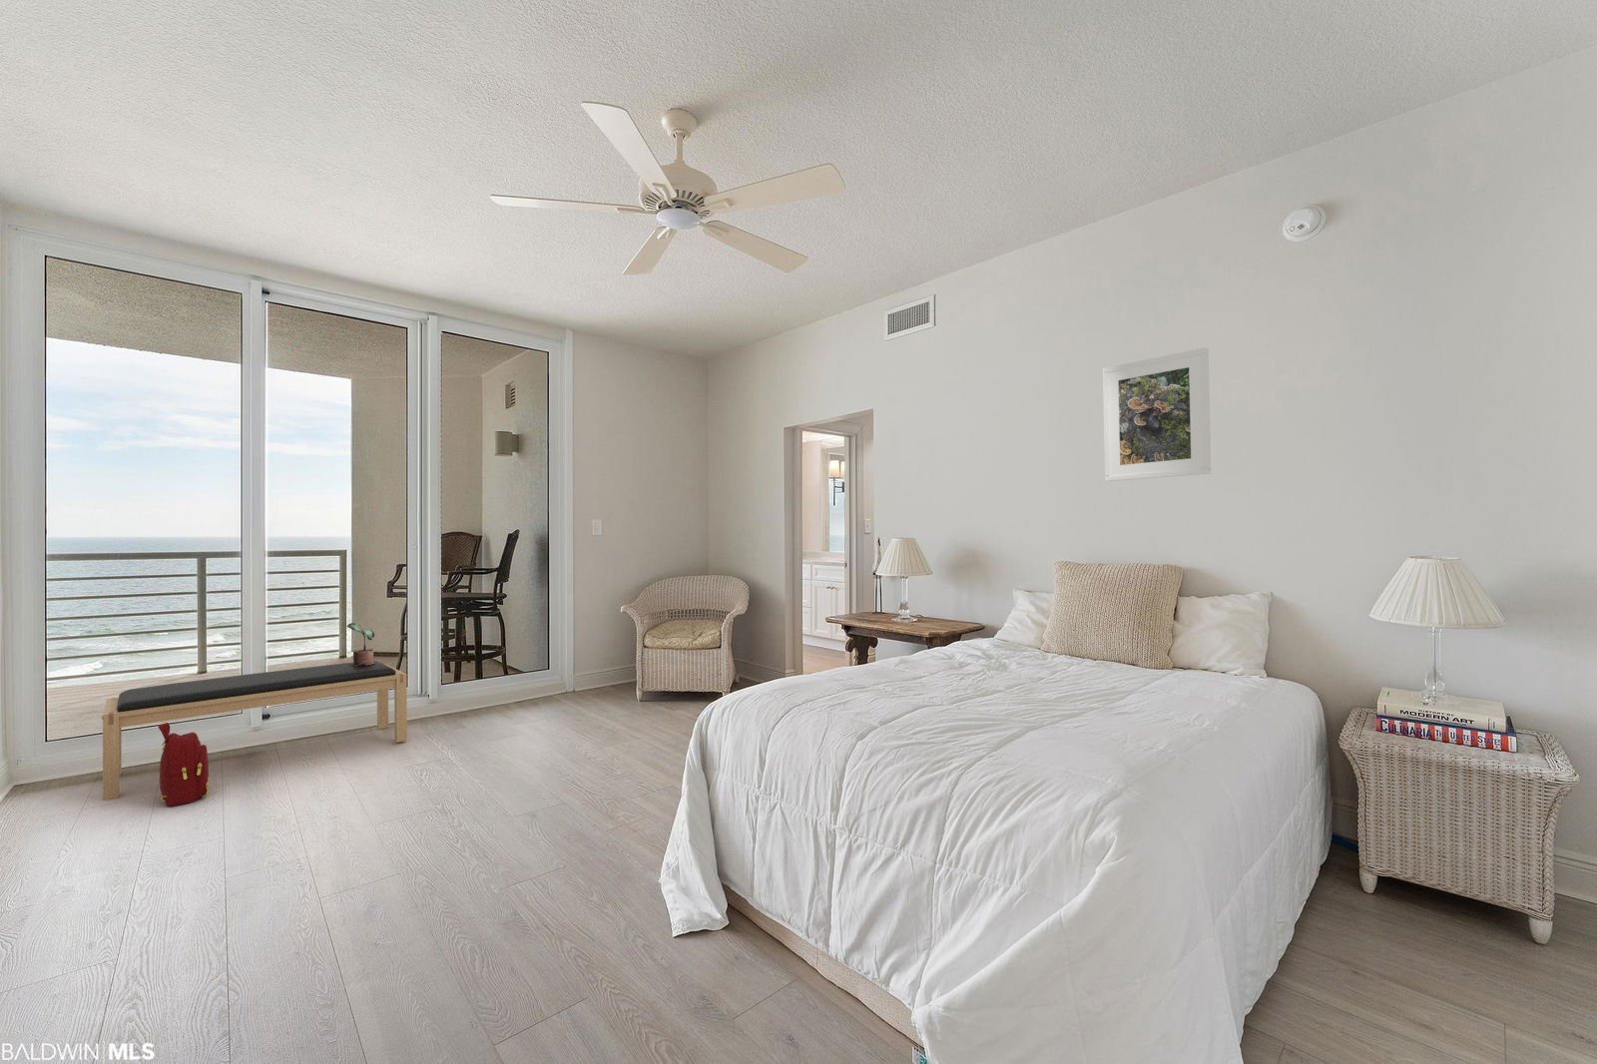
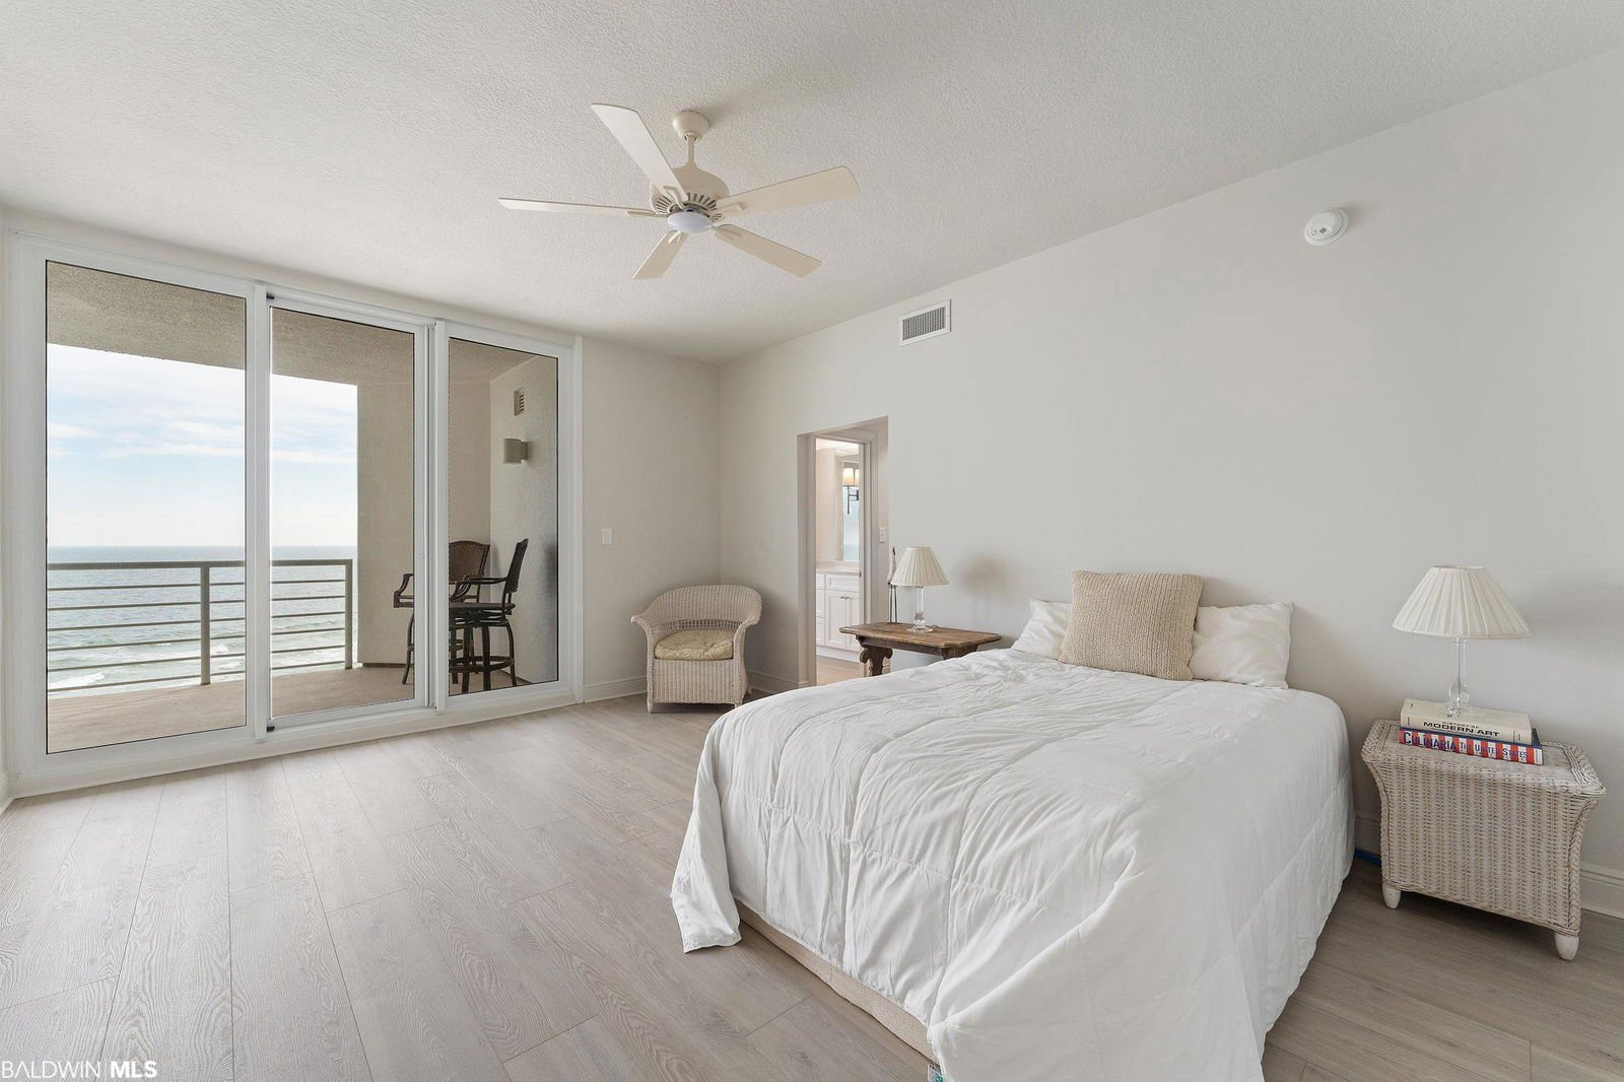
- backpack (184, 759)
- bench (265, 705)
- potted plant (365, 642)
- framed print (1153, 417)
